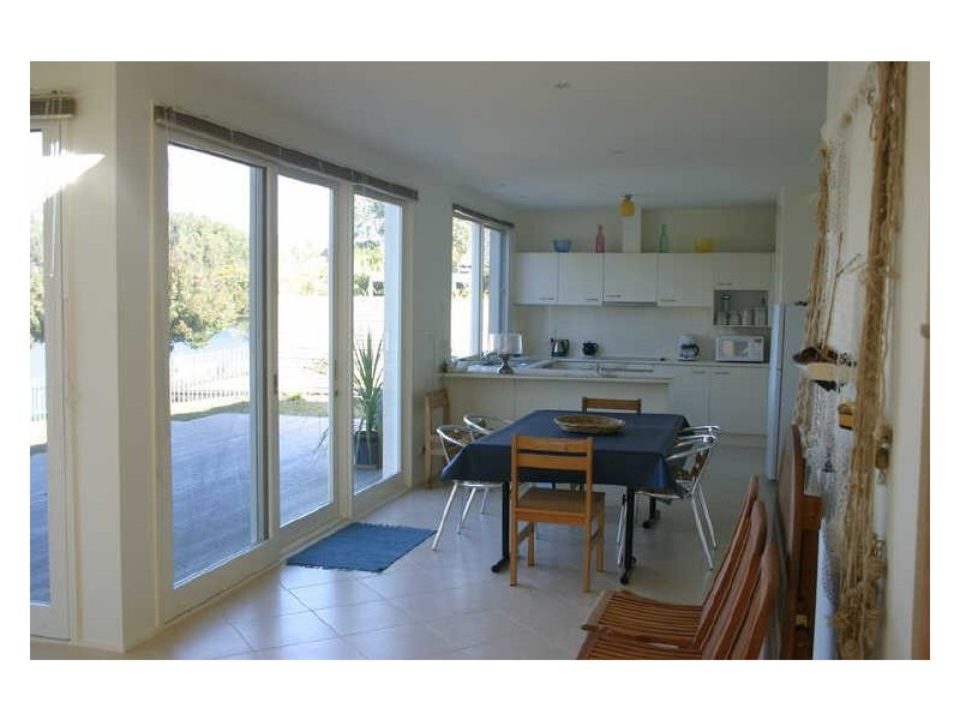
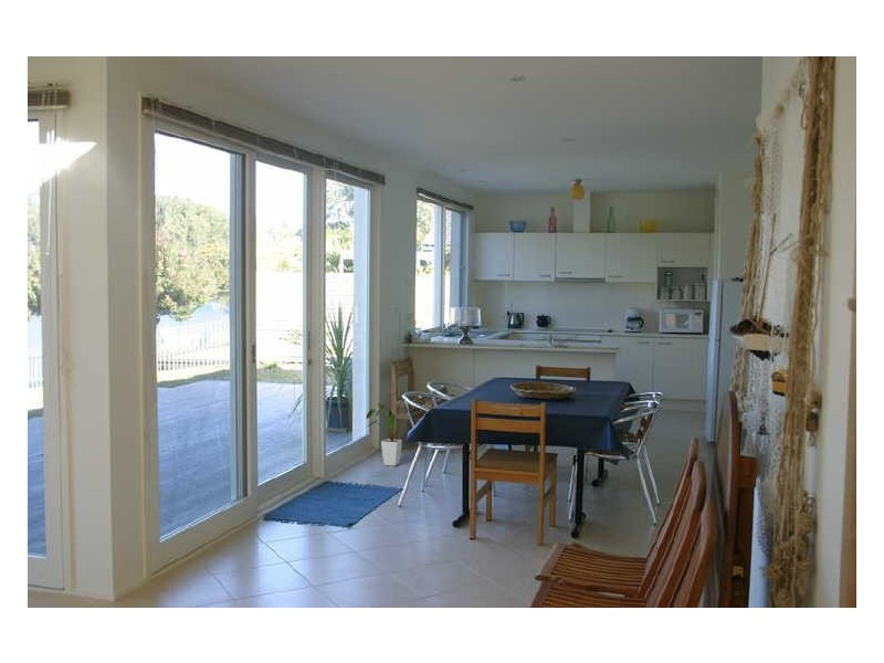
+ house plant (392, 433)
